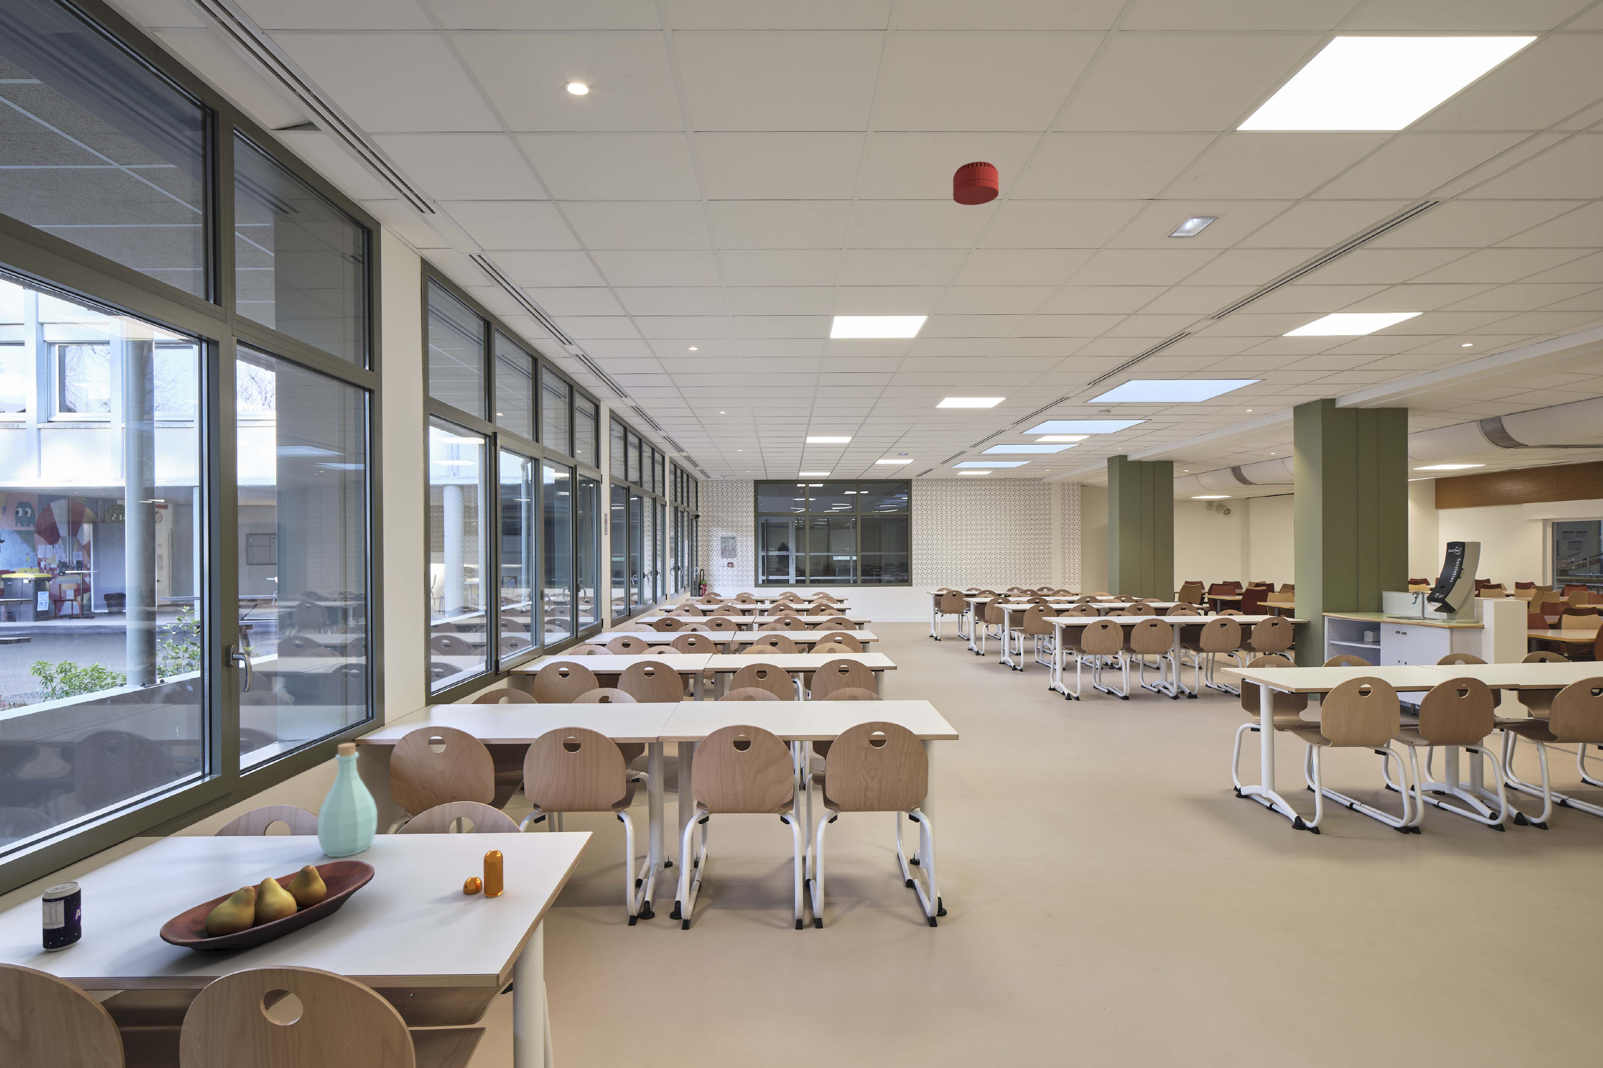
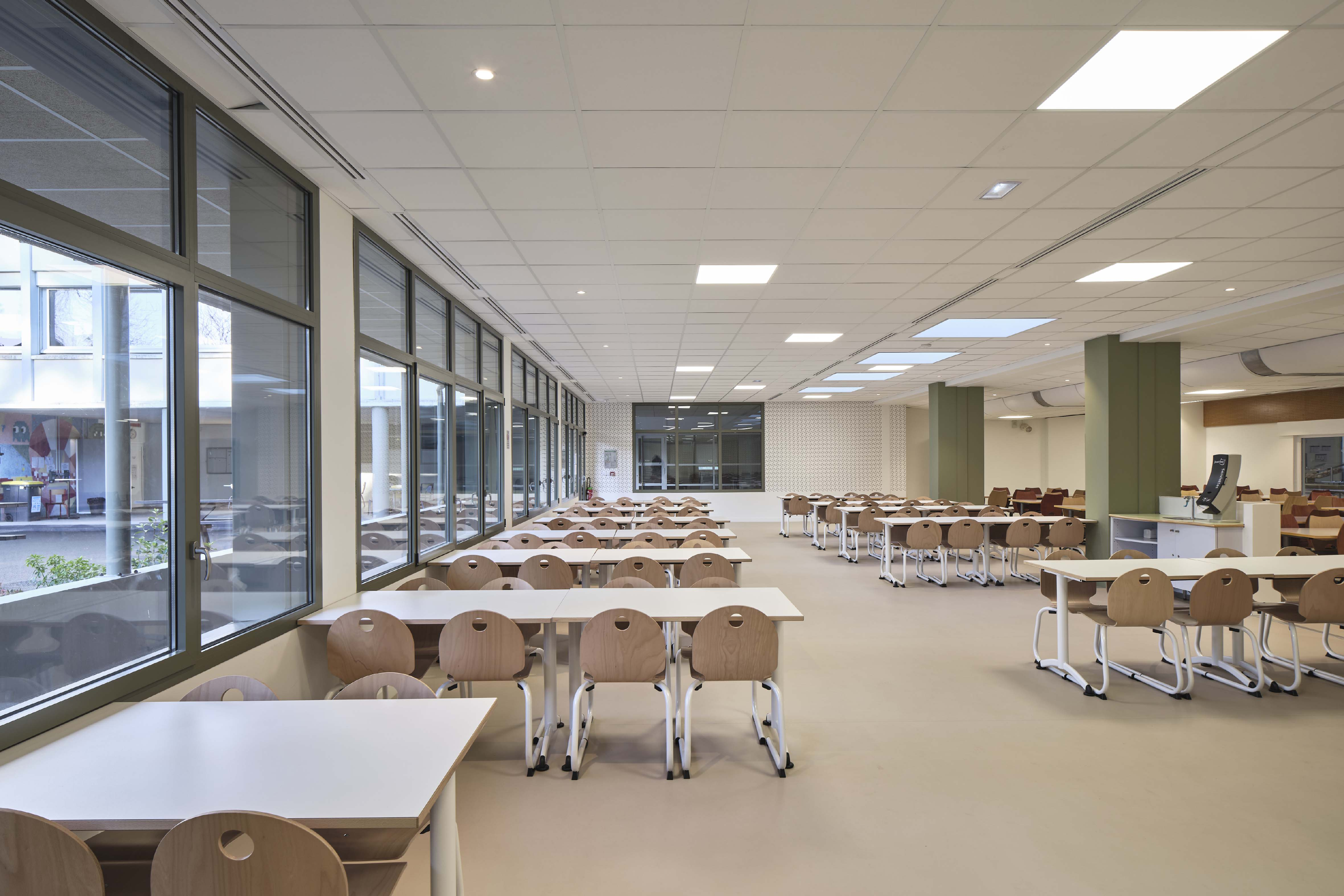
- pepper shaker (484, 870)
- beverage can (62, 917)
- fruit bowl (277, 900)
- smoke detector (976, 182)
- bottle (347, 796)
